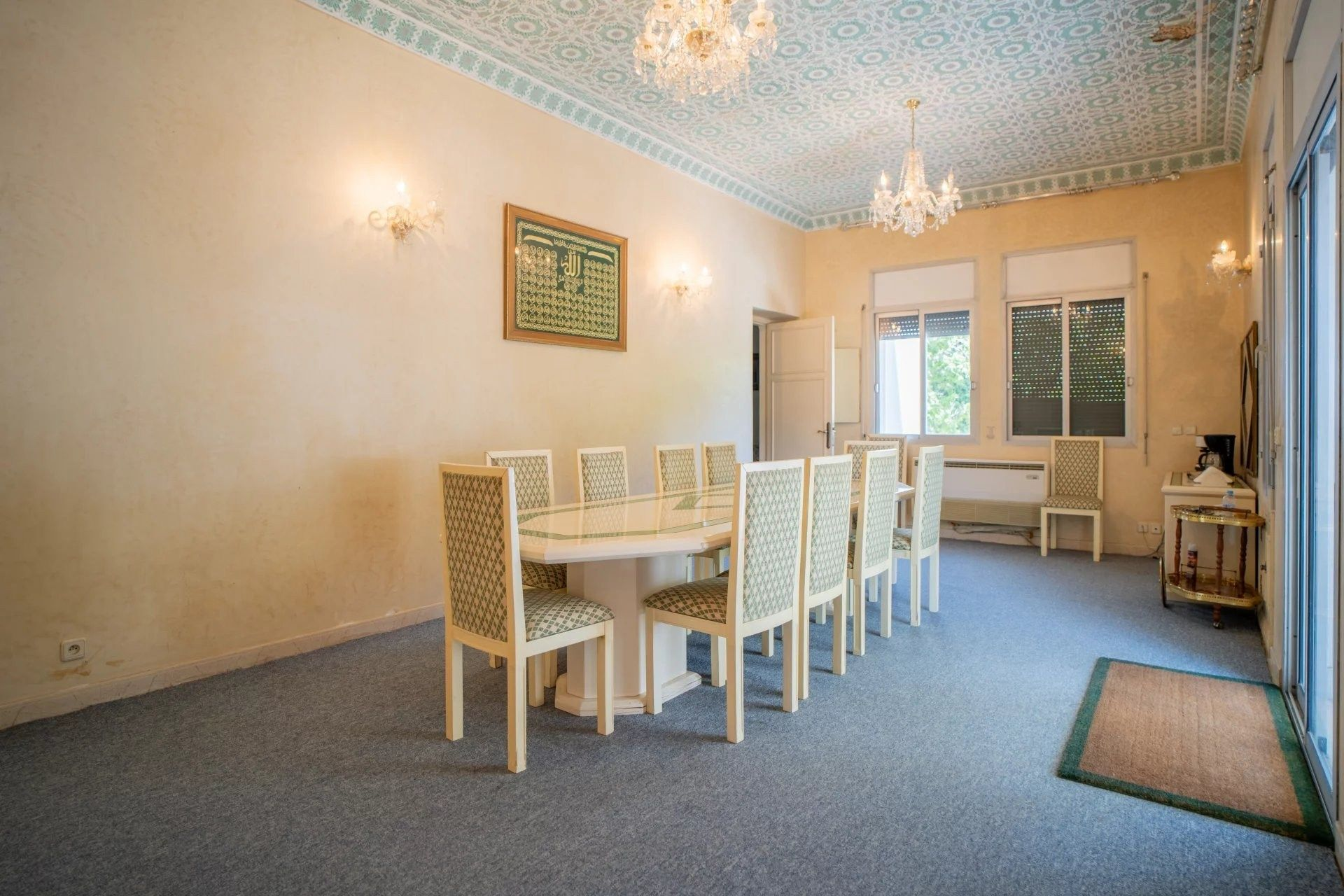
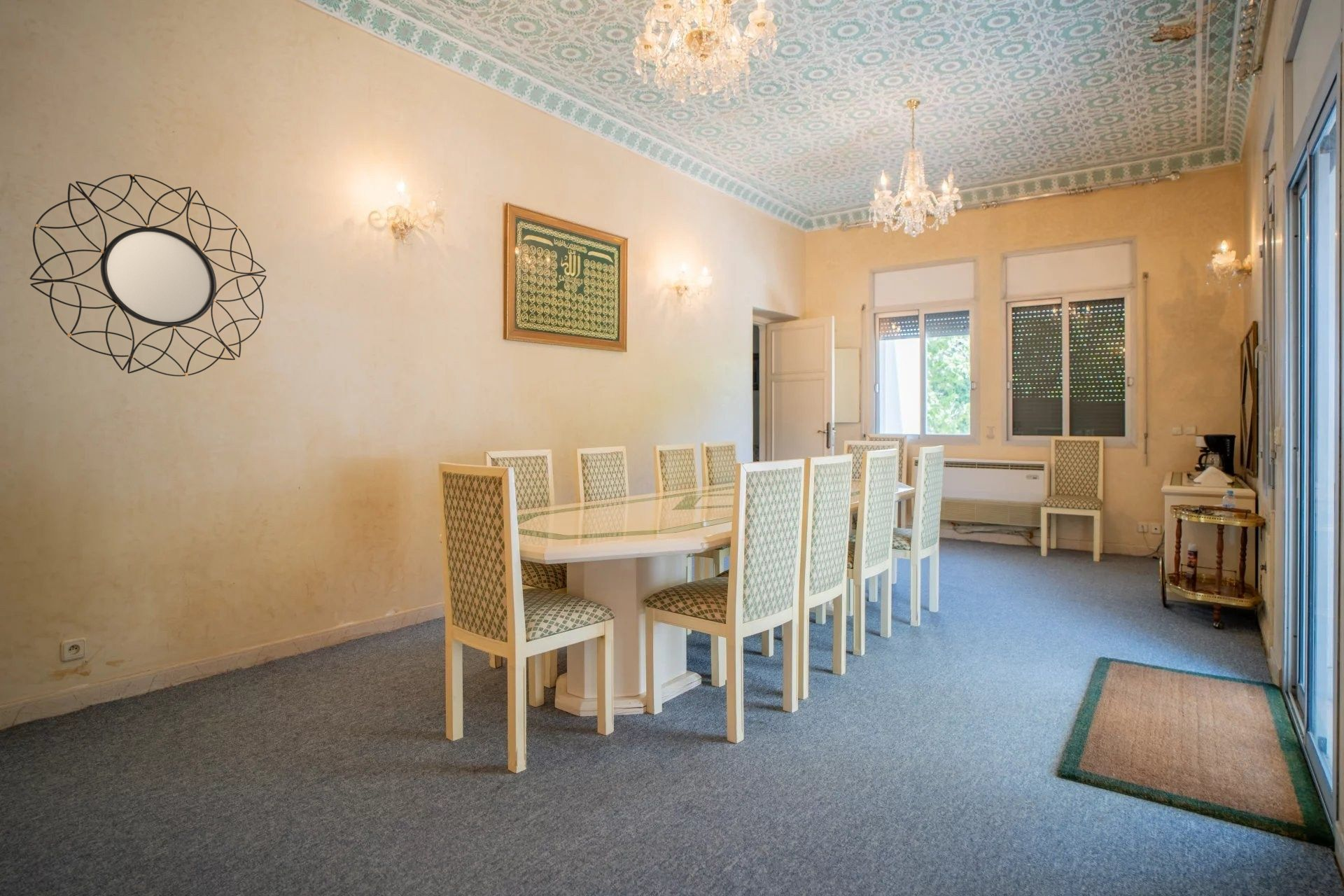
+ home mirror (161, 277)
